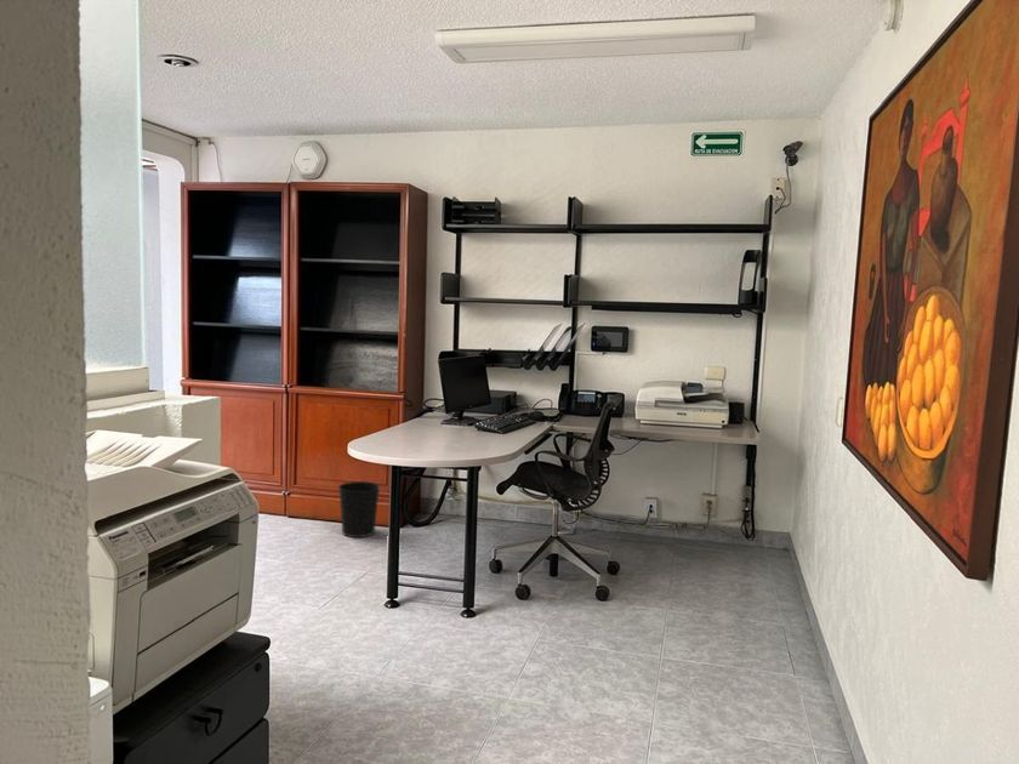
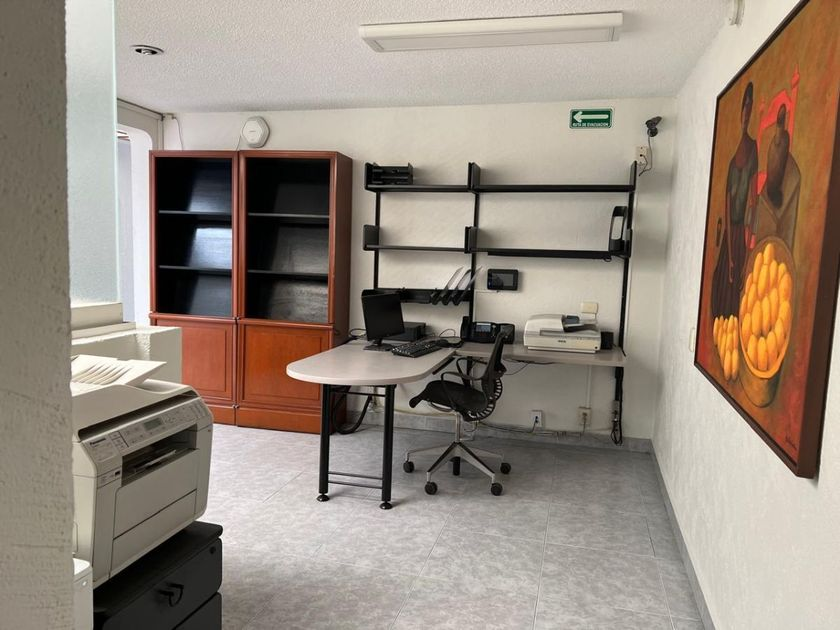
- wastebasket (358, 509)
